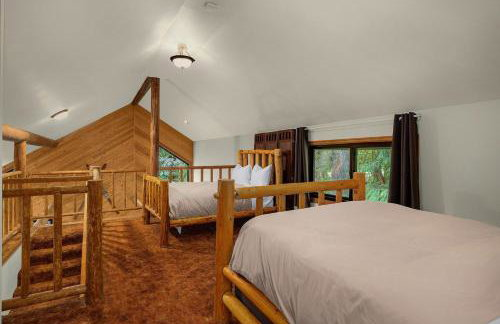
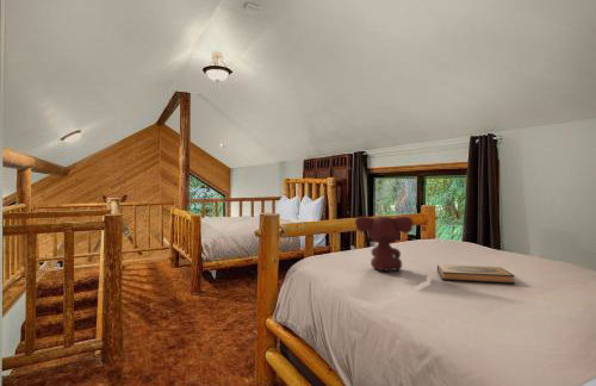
+ hardback book (472, 273)
+ teddy bear (385, 242)
